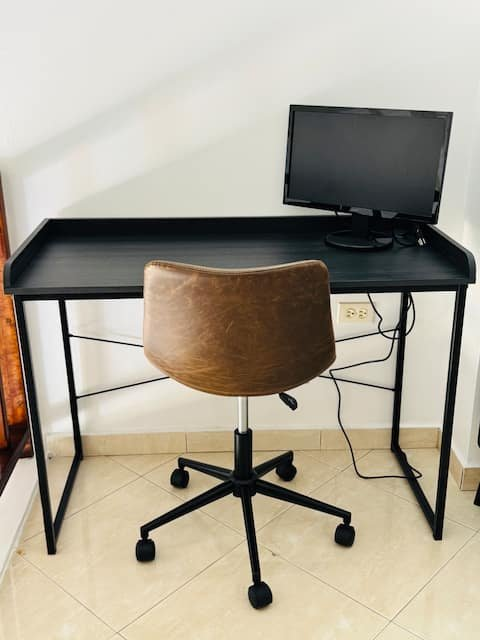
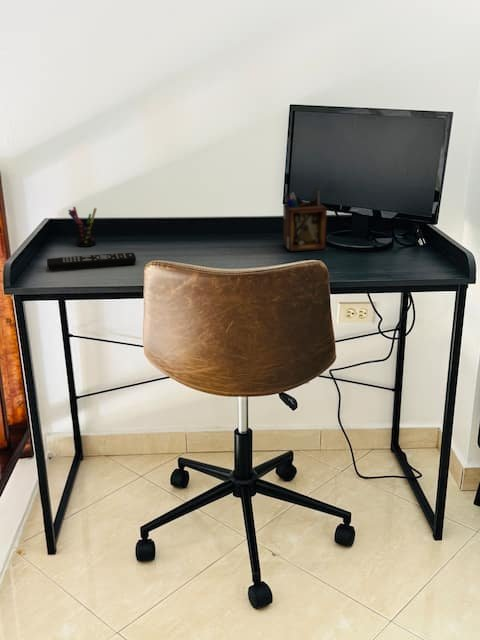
+ pen holder (84, 225)
+ desk organizer (304, 218)
+ remote control (92, 261)
